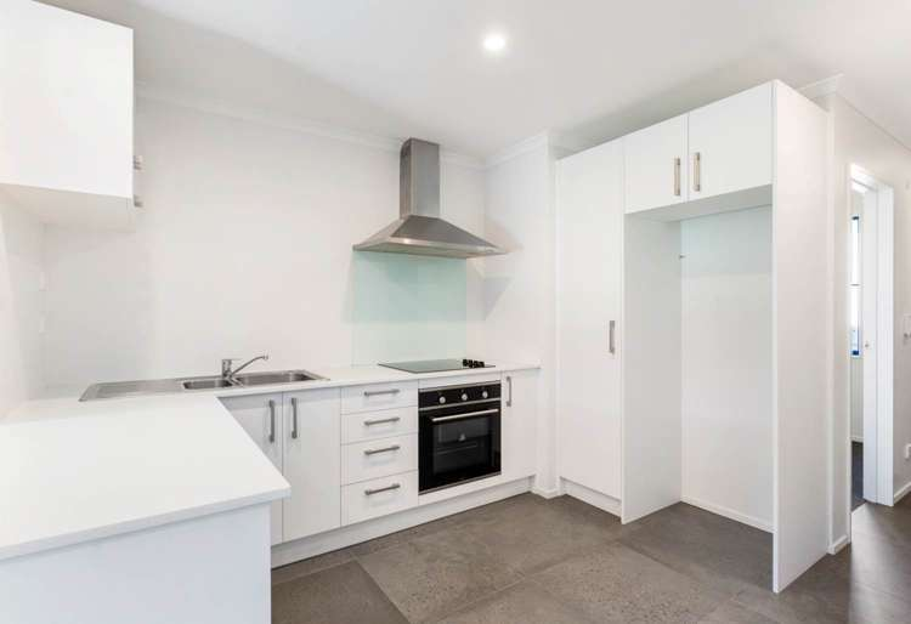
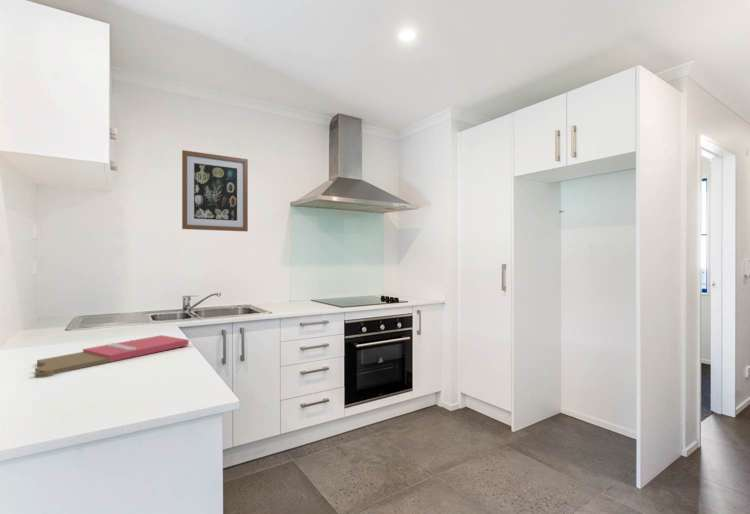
+ wall art (216, 192)
+ cutting board (111, 352)
